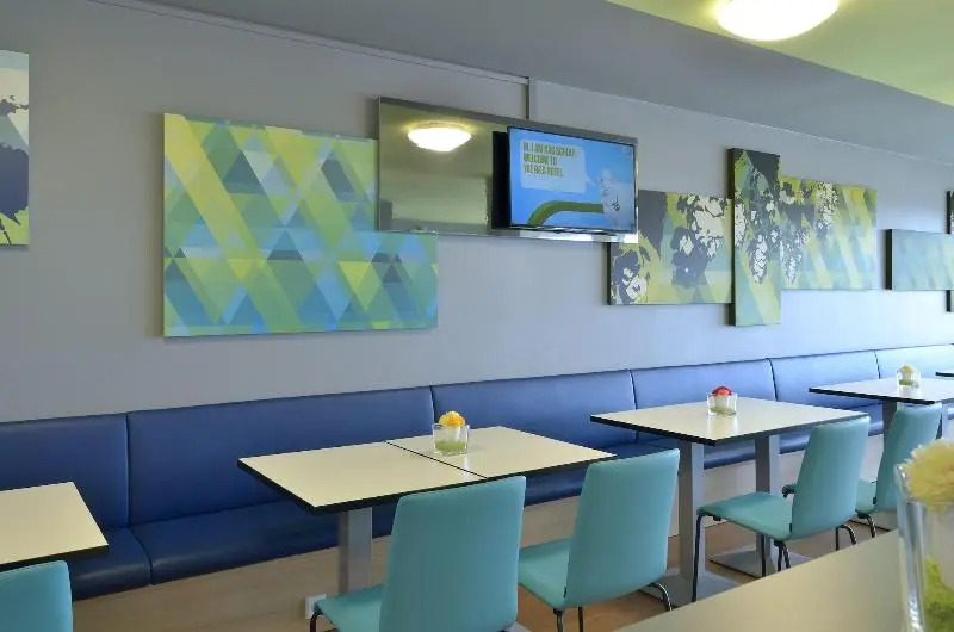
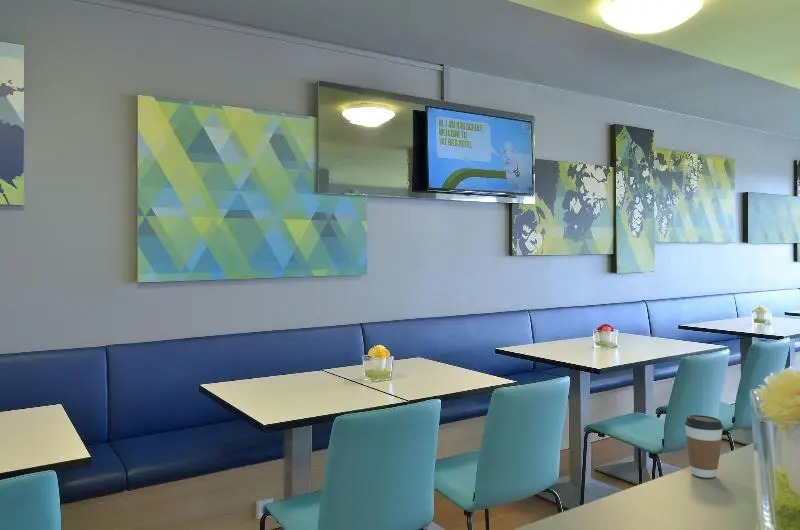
+ coffee cup (703, 445)
